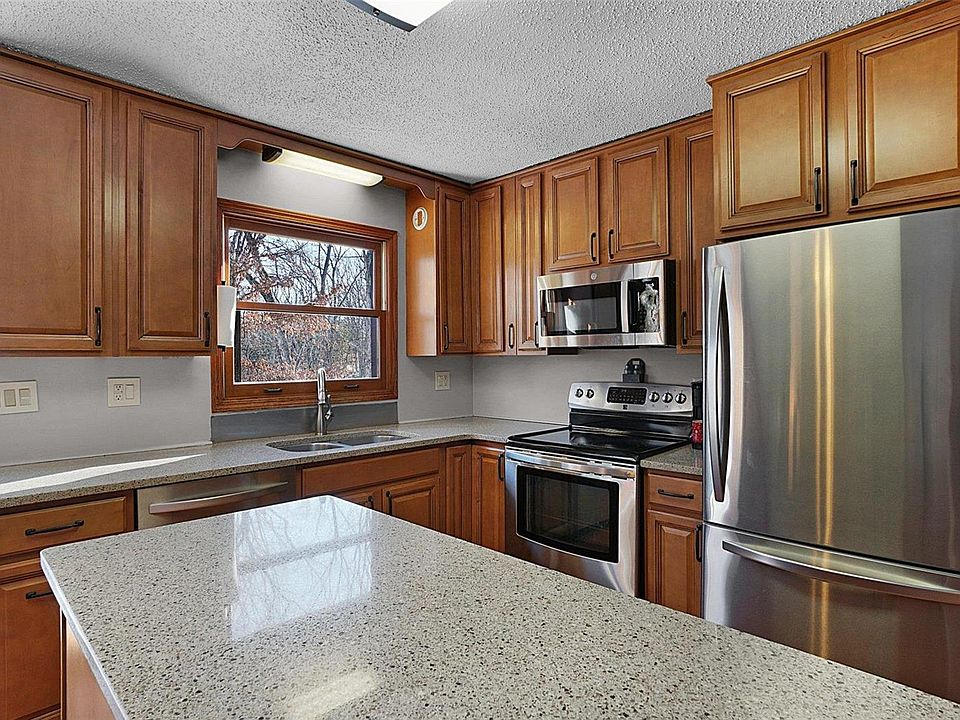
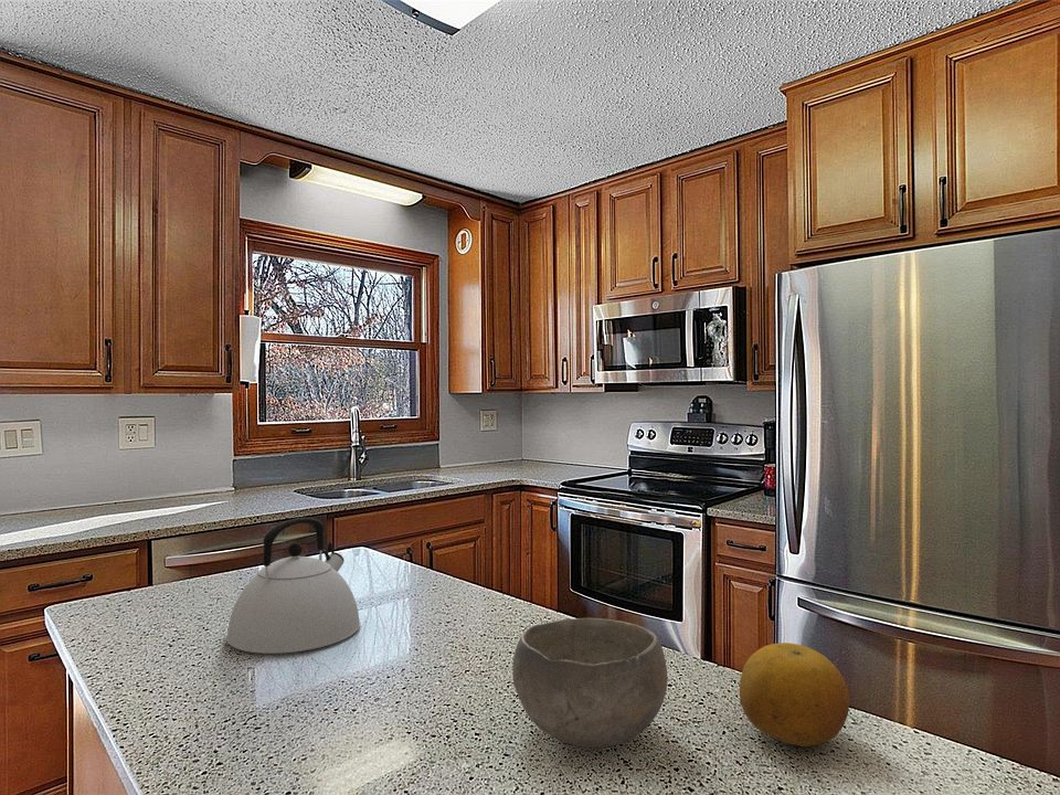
+ bowl (590, 685)
+ kettle (297, 573)
+ fruit (793, 692)
